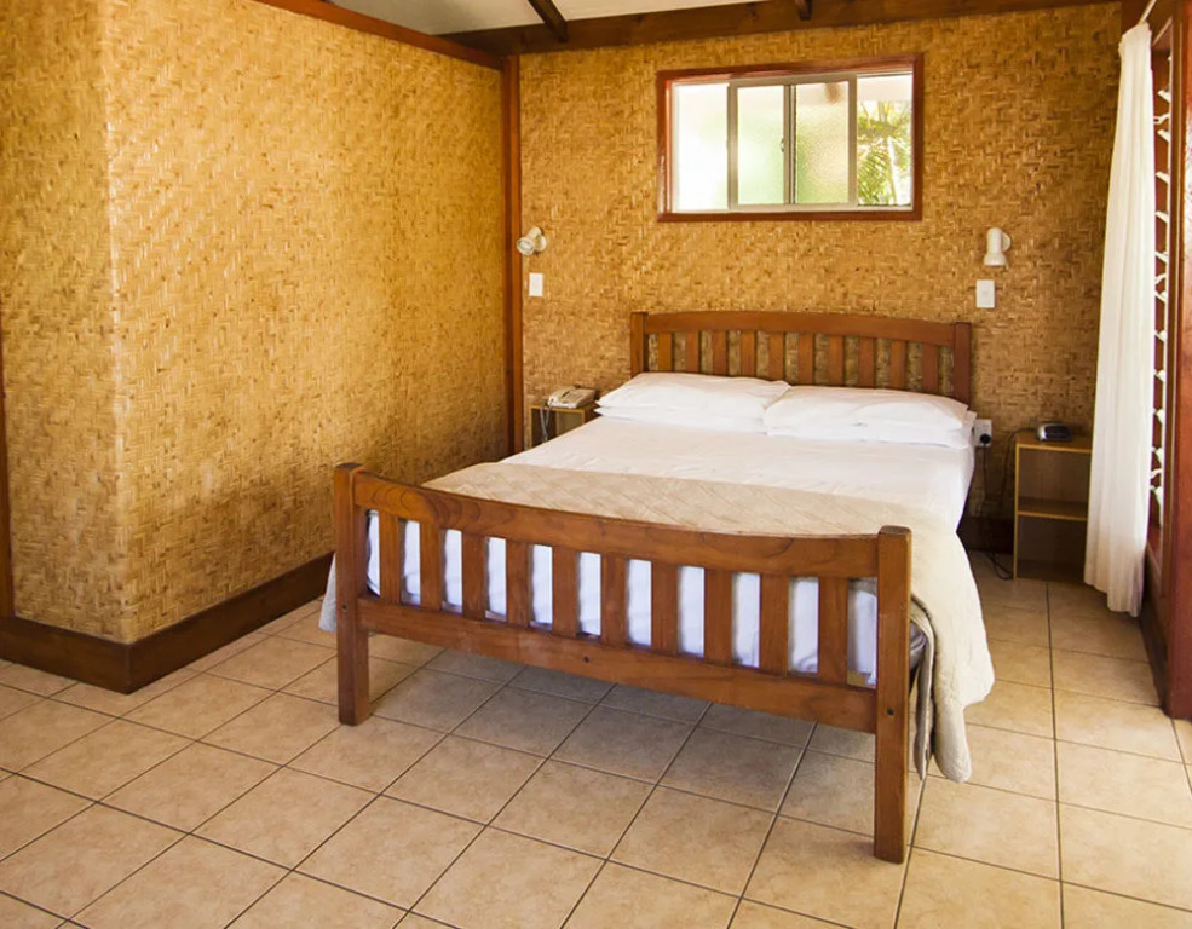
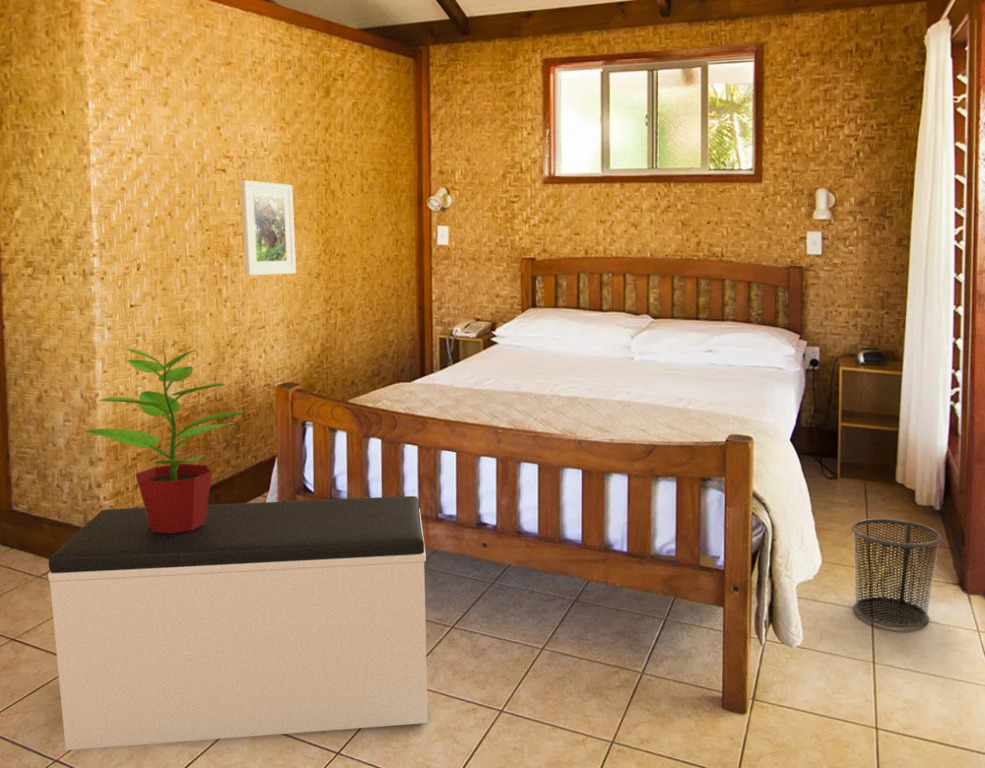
+ potted plant (172, 431)
+ bench (257, 610)
+ waste bin (893, 572)
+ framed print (269, 228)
